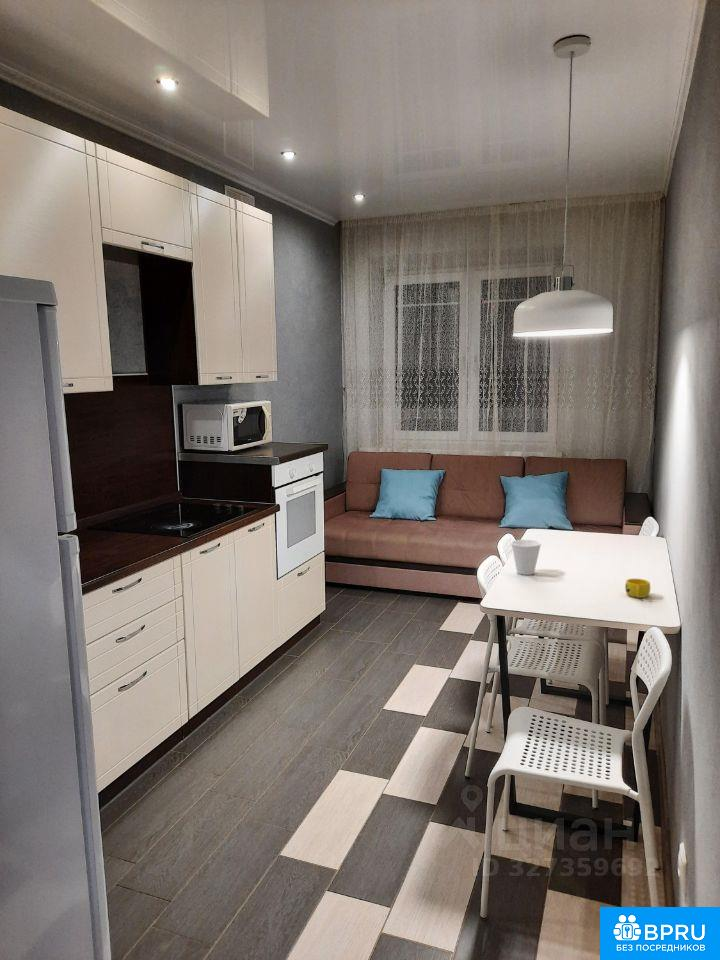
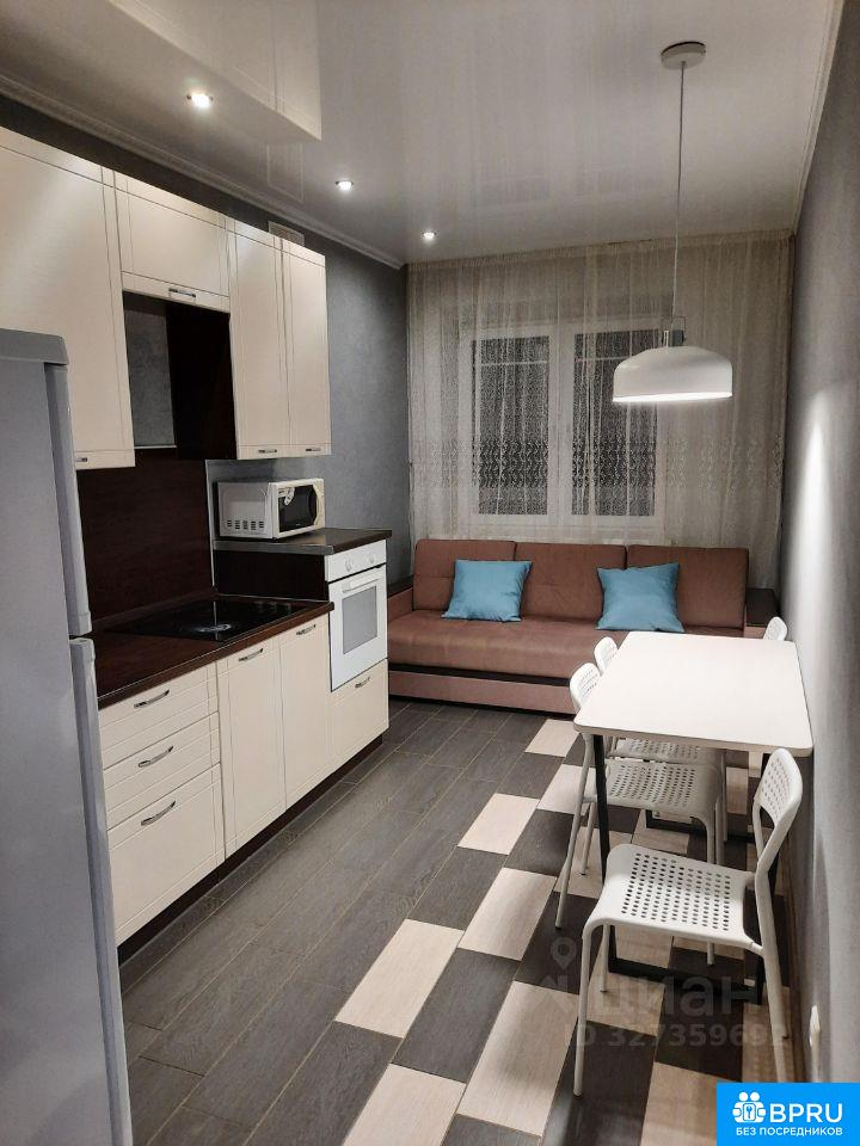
- cup (637, 589)
- cup (525, 557)
